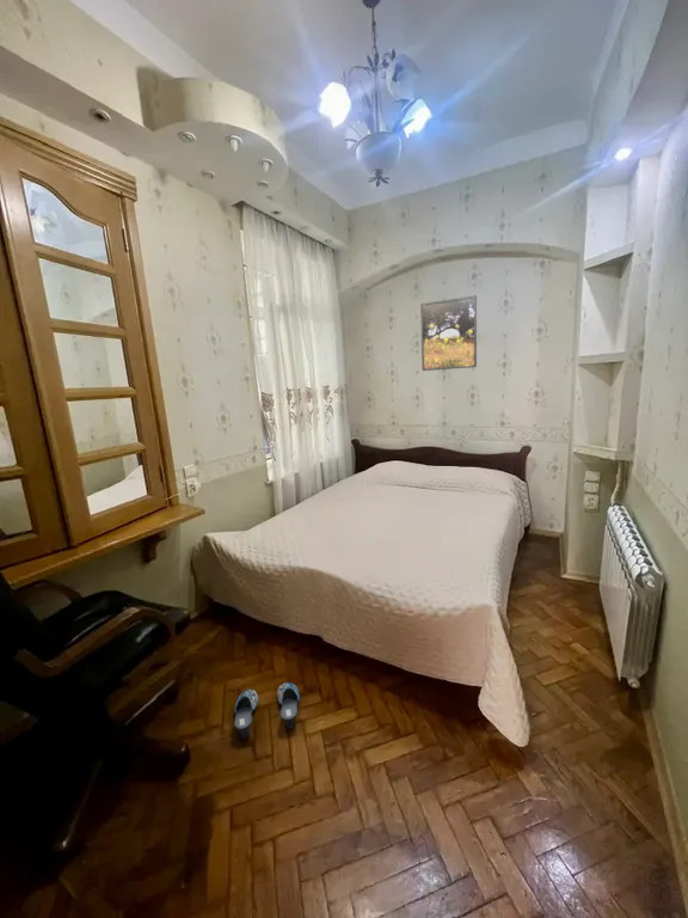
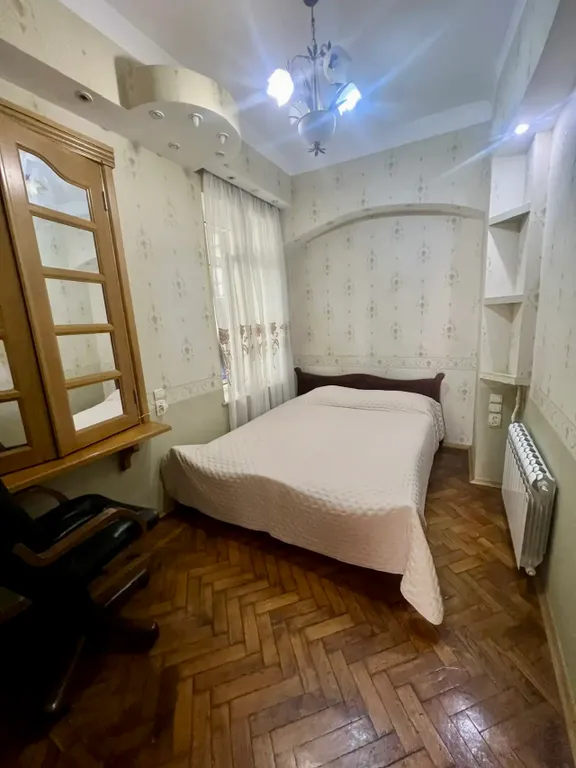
- slippers (257, 702)
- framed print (448, 335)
